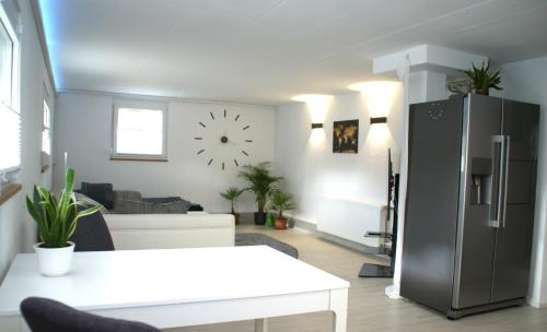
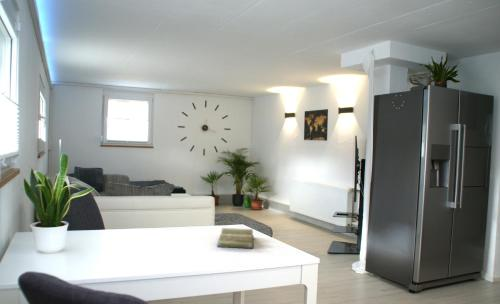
+ diary (236, 236)
